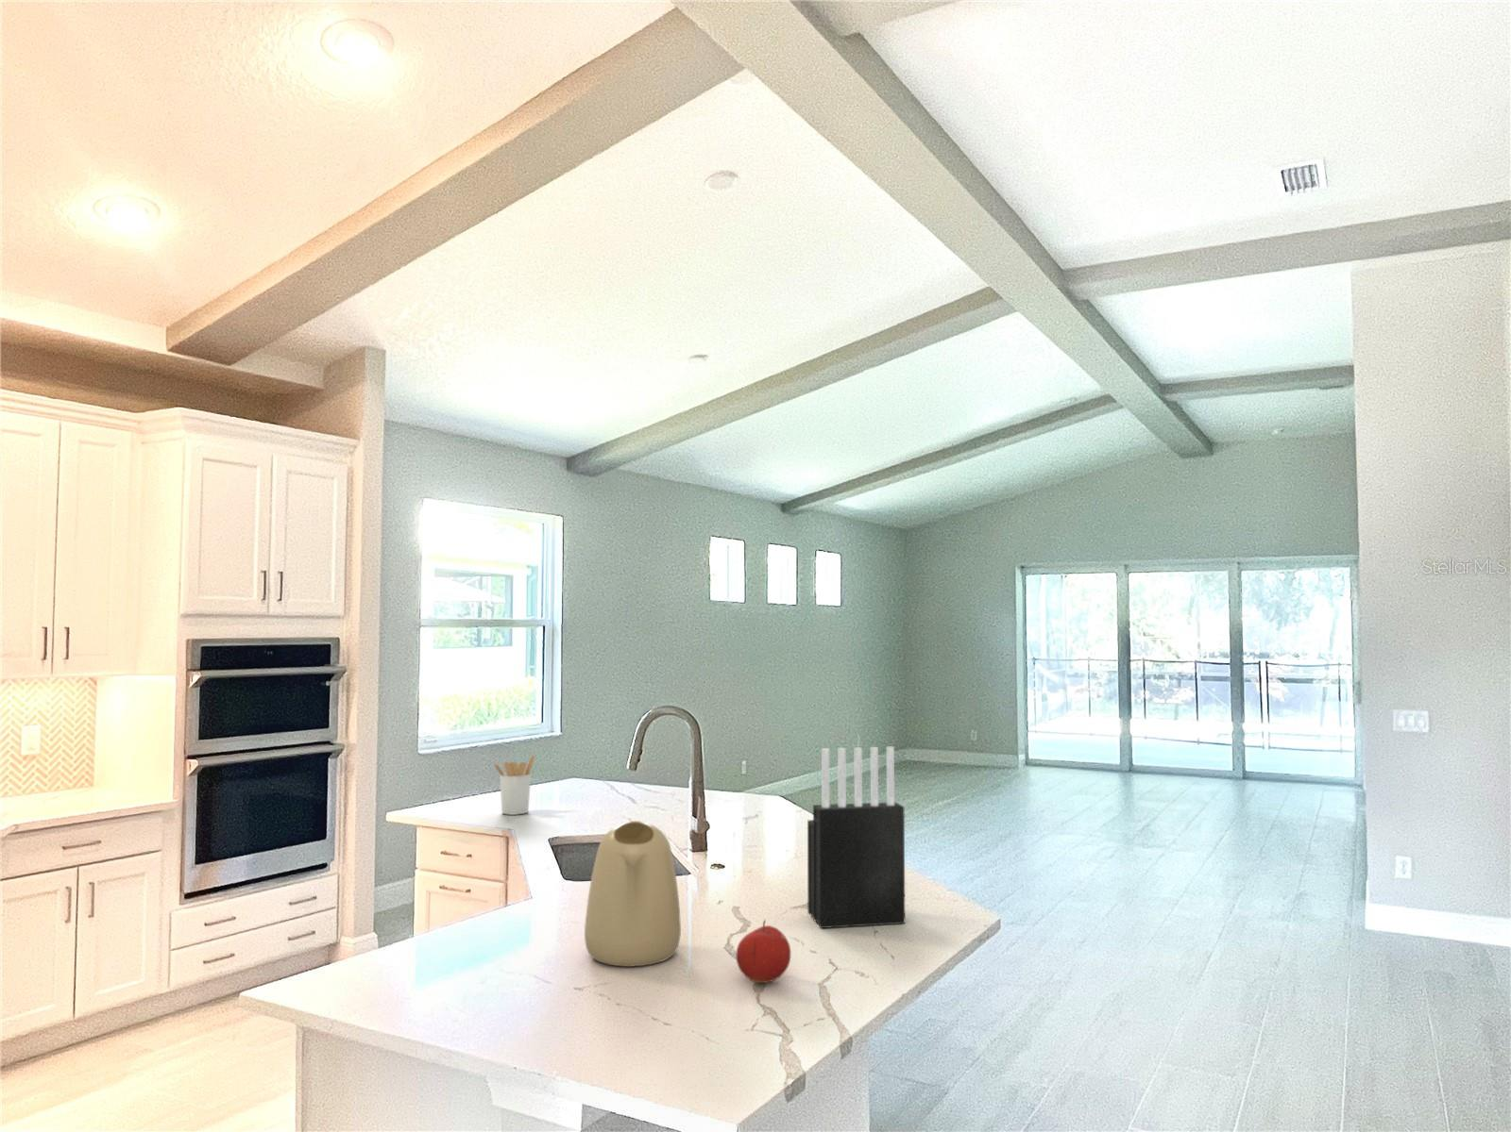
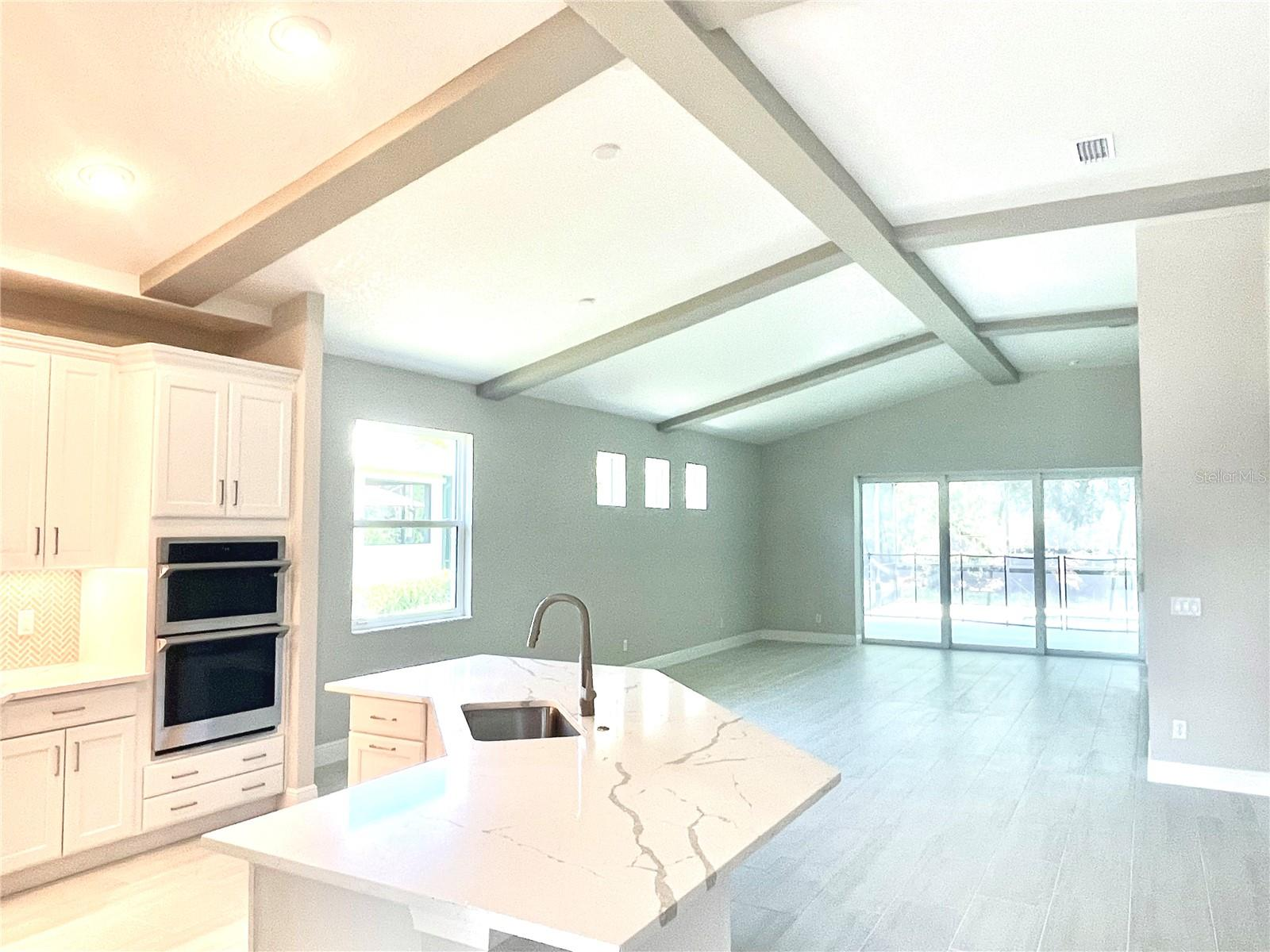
- fruit (763, 950)
- kettle (633, 886)
- utensil holder (515, 785)
- knife block (853, 831)
